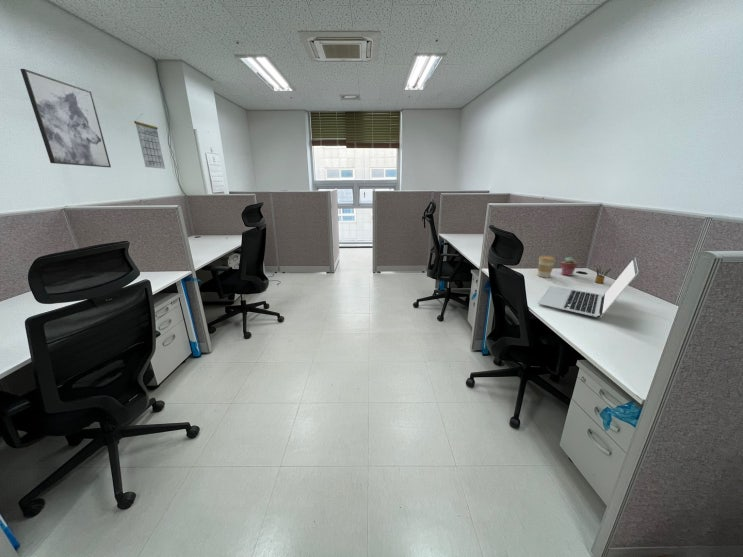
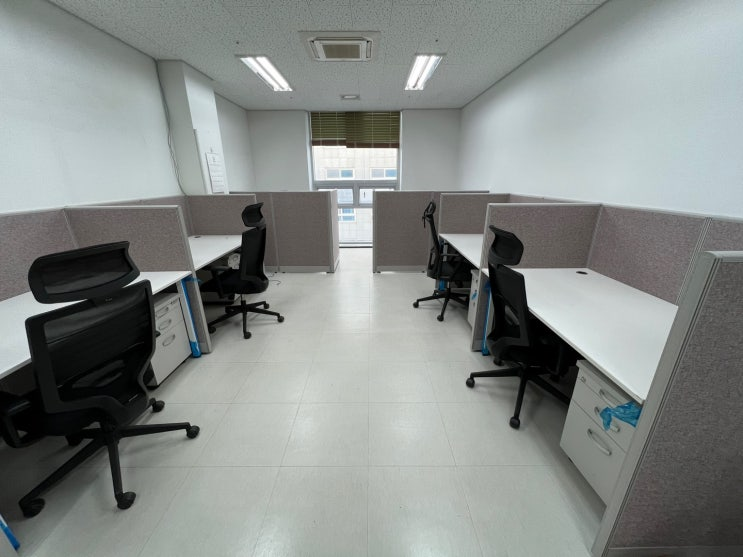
- calendar (149, 141)
- wall art (72, 125)
- laptop (583, 291)
- pencil box (601, 274)
- coffee cup (545, 266)
- potted succulent (568, 265)
